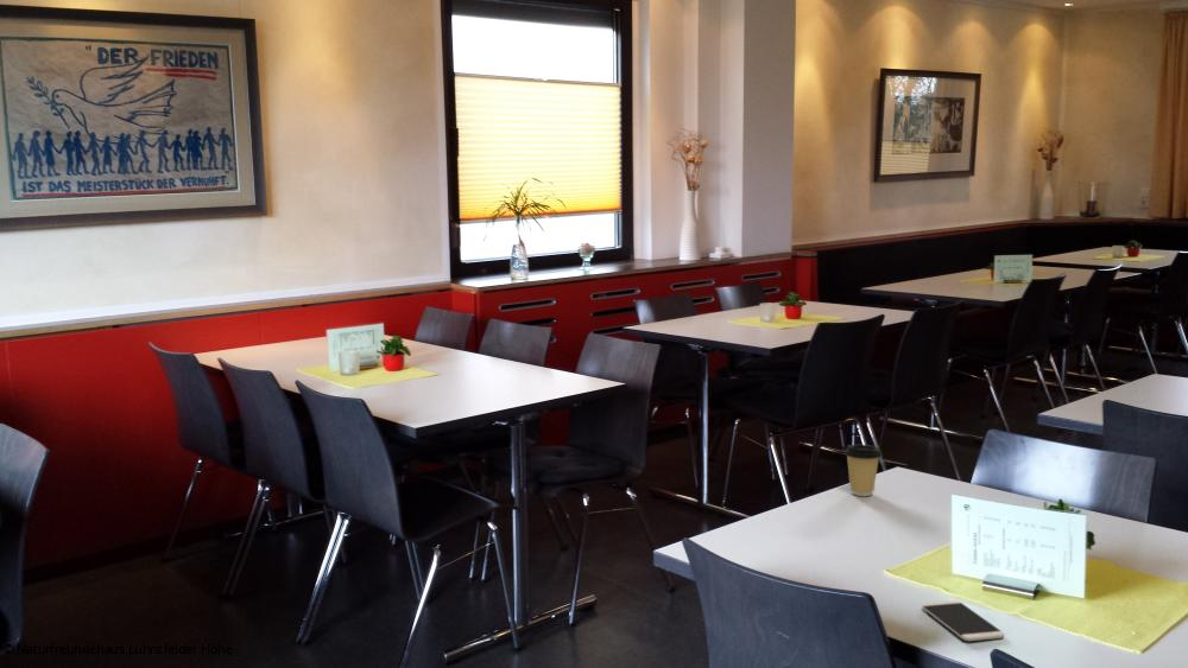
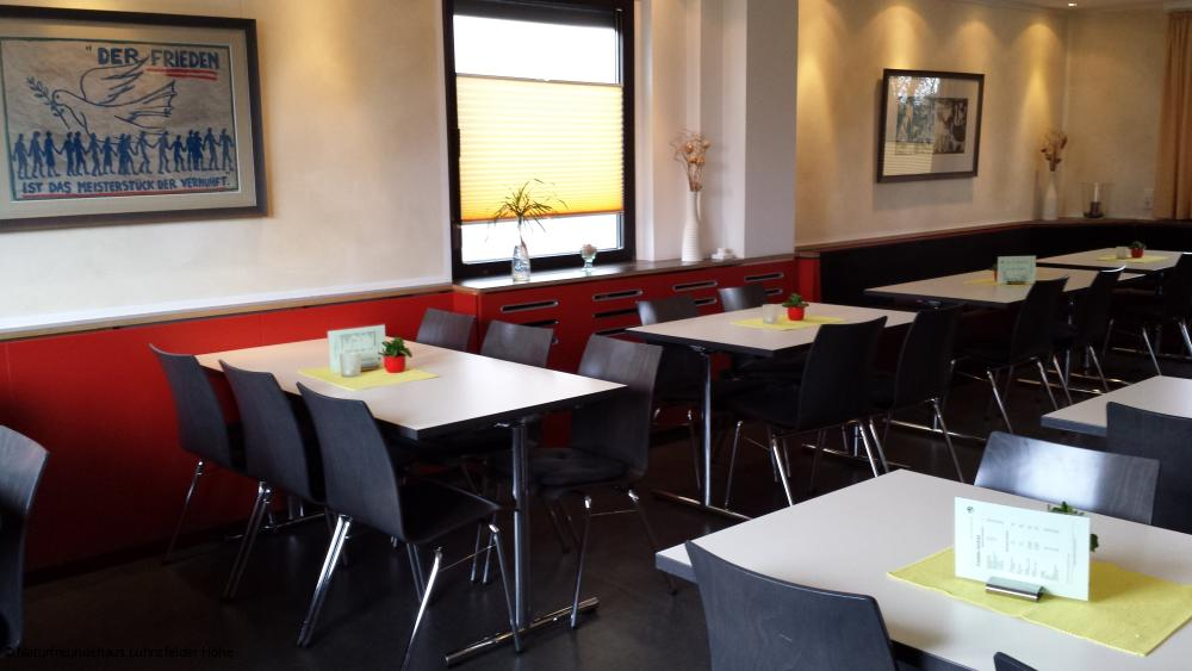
- smartphone (961, 619)
- coffee cup (862, 469)
